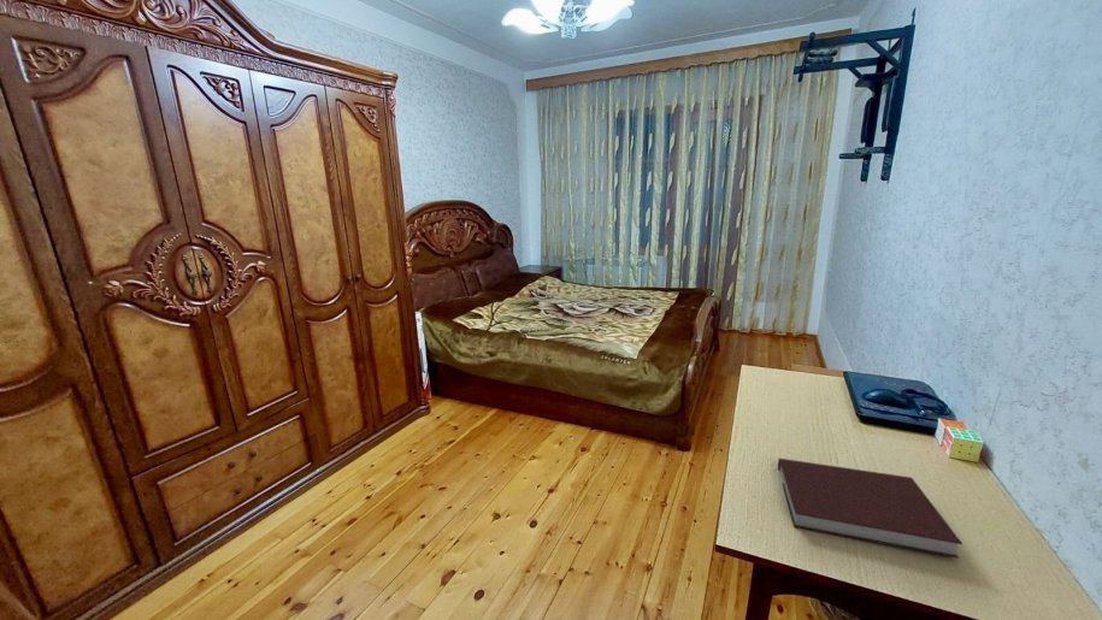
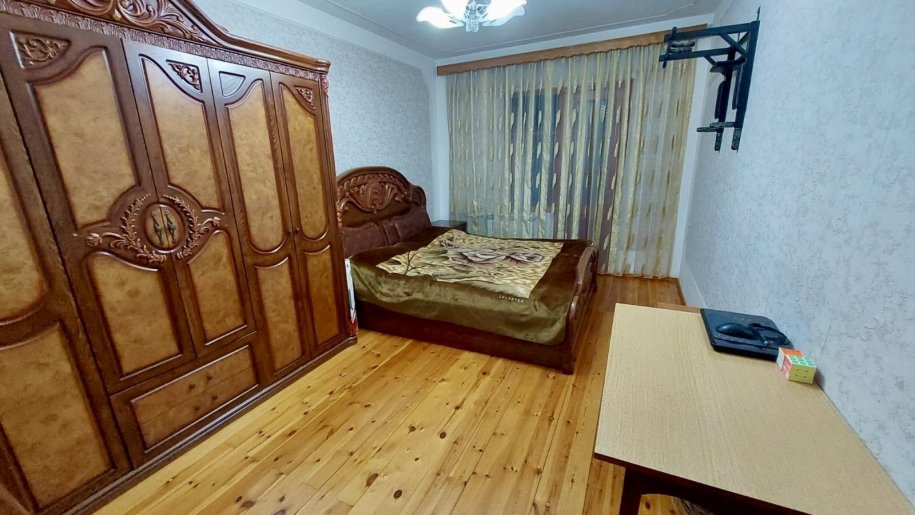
- notebook (855, 501)
